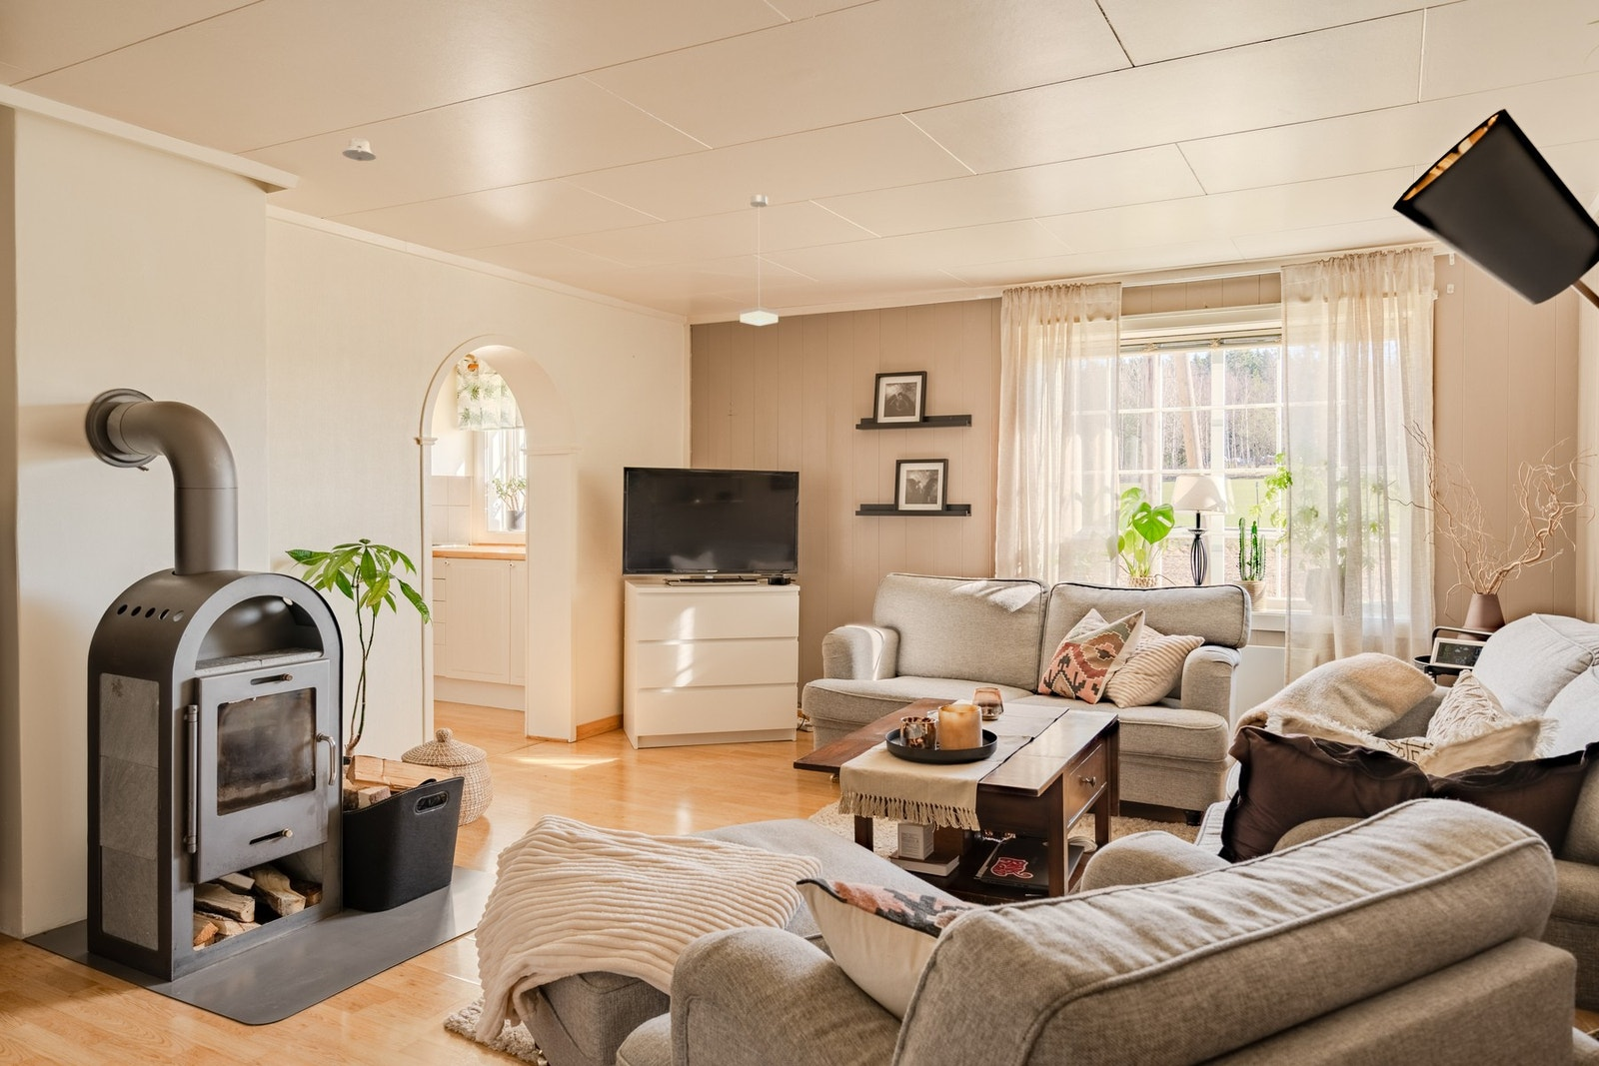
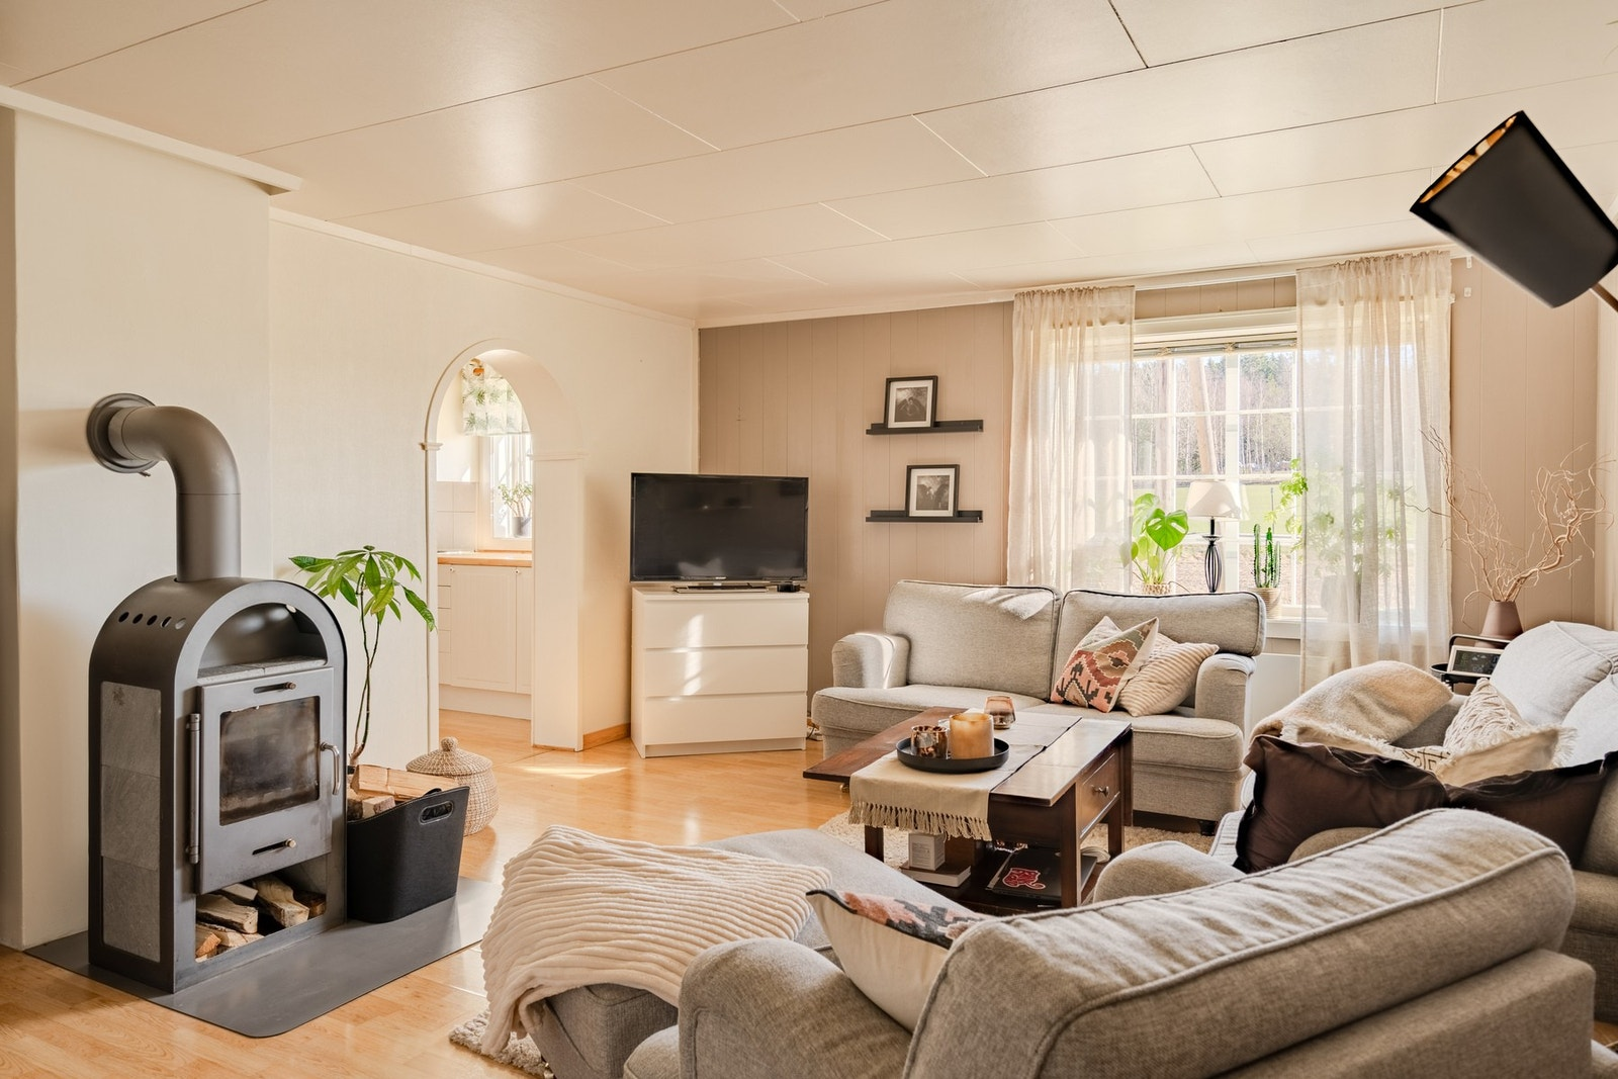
- recessed light (359, 149)
- pendant lamp (759, 259)
